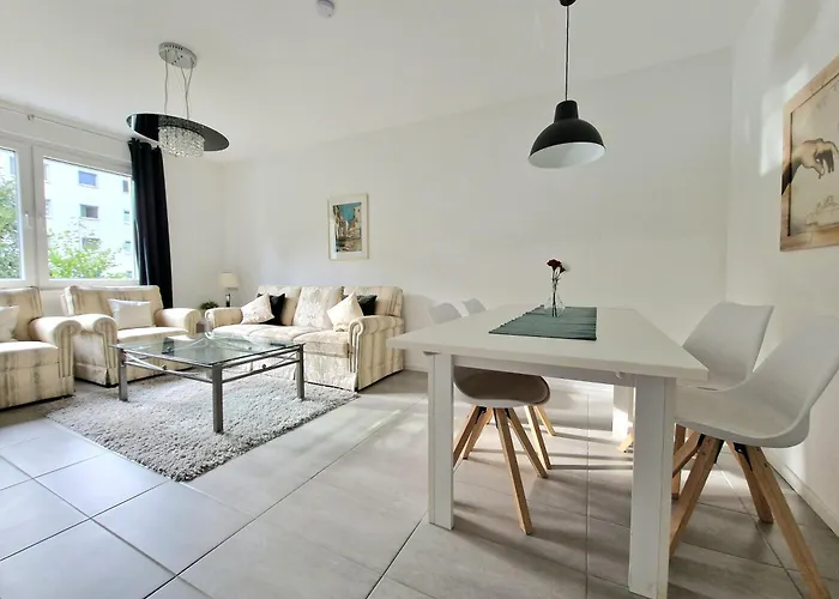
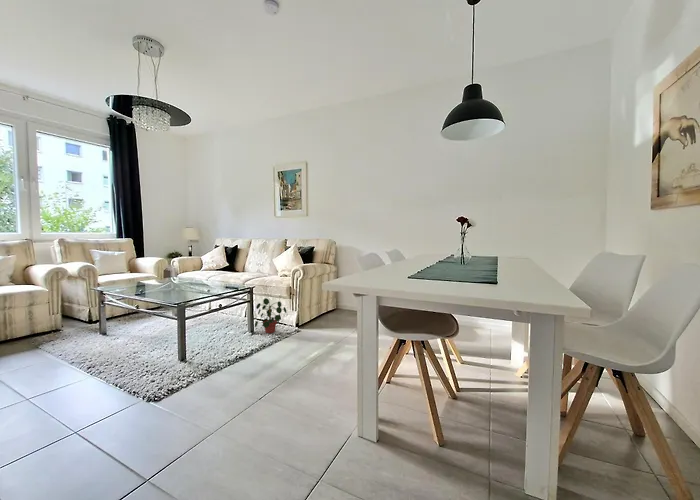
+ potted plant (270, 314)
